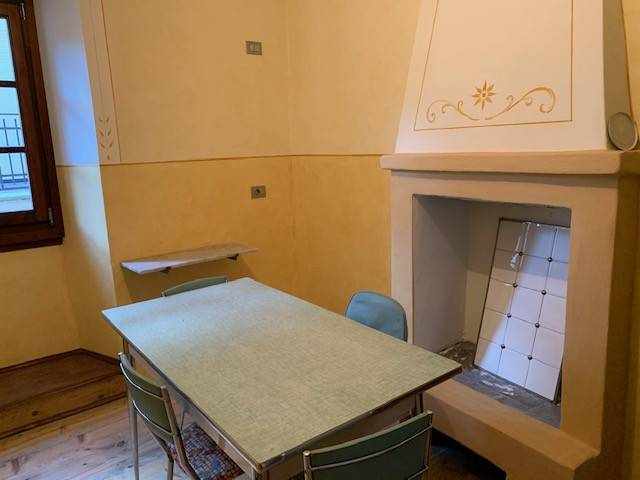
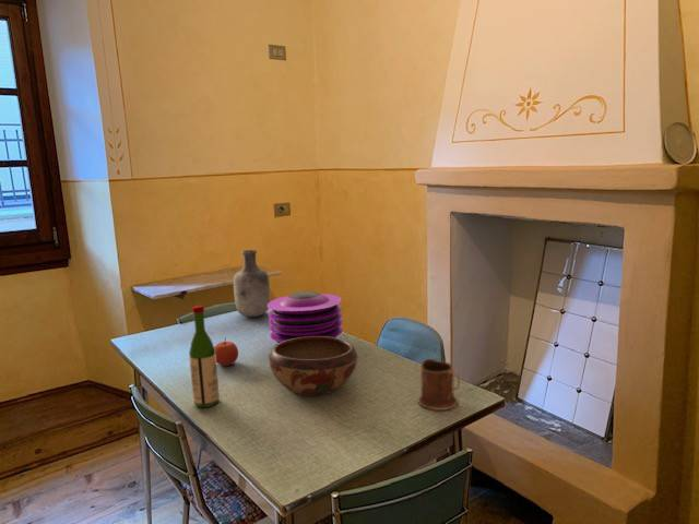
+ decorative bowl (313, 366)
+ mug (441, 384)
+ wine bottle (202, 355)
+ apple (225, 350)
+ plate (306, 319)
+ vase (251, 283)
